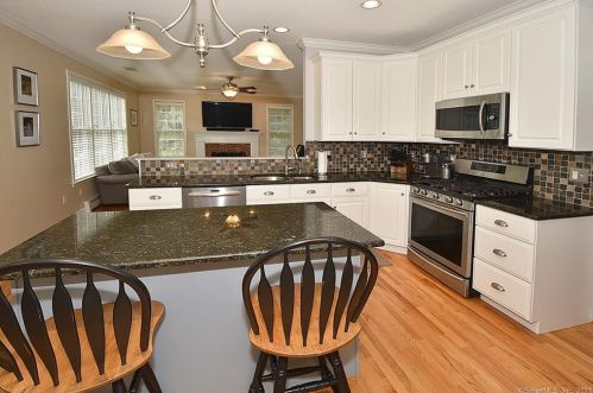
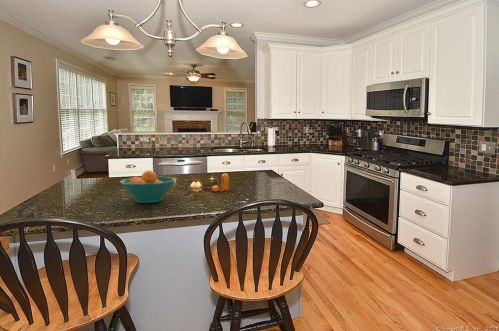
+ fruit bowl (148, 185)
+ pepper shaker (222, 182)
